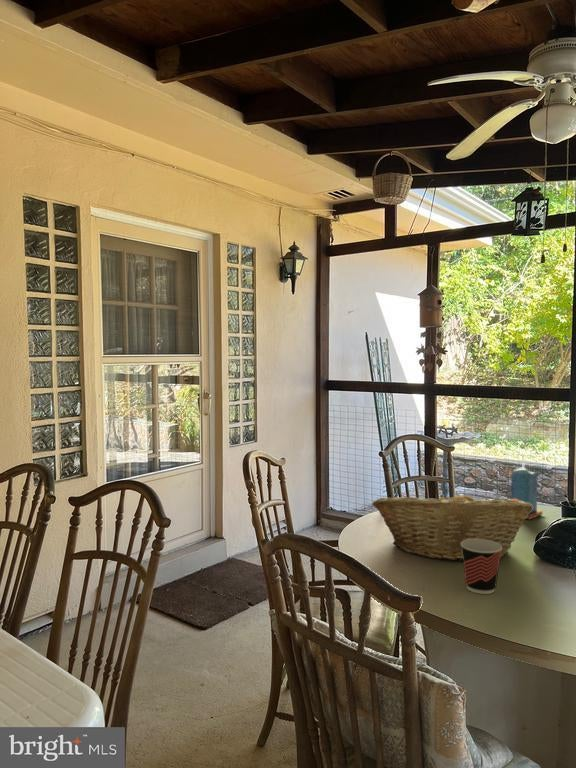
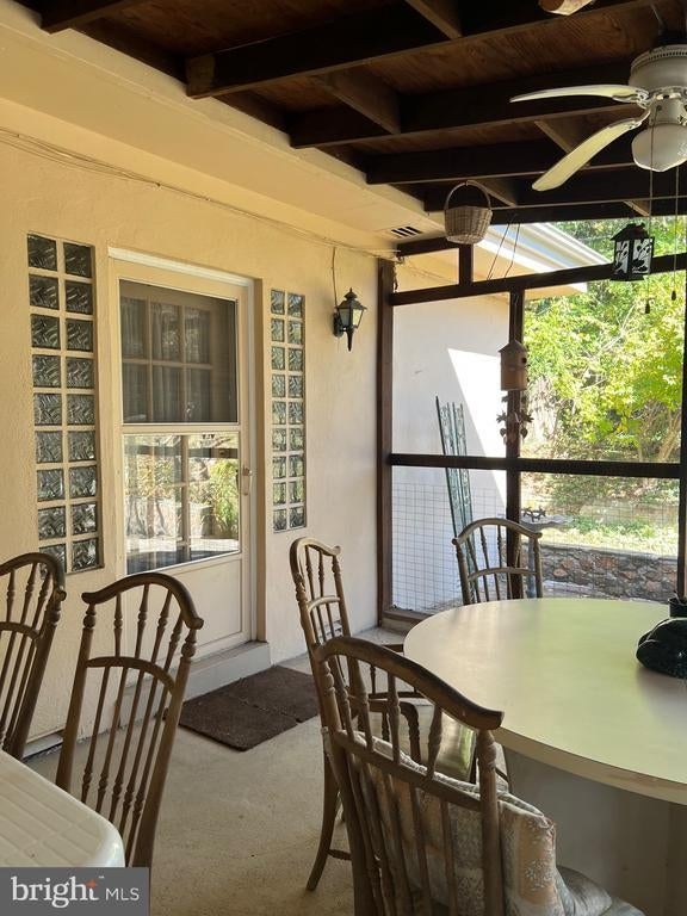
- fruit basket (449, 517)
- candle (523, 489)
- cup (480, 566)
